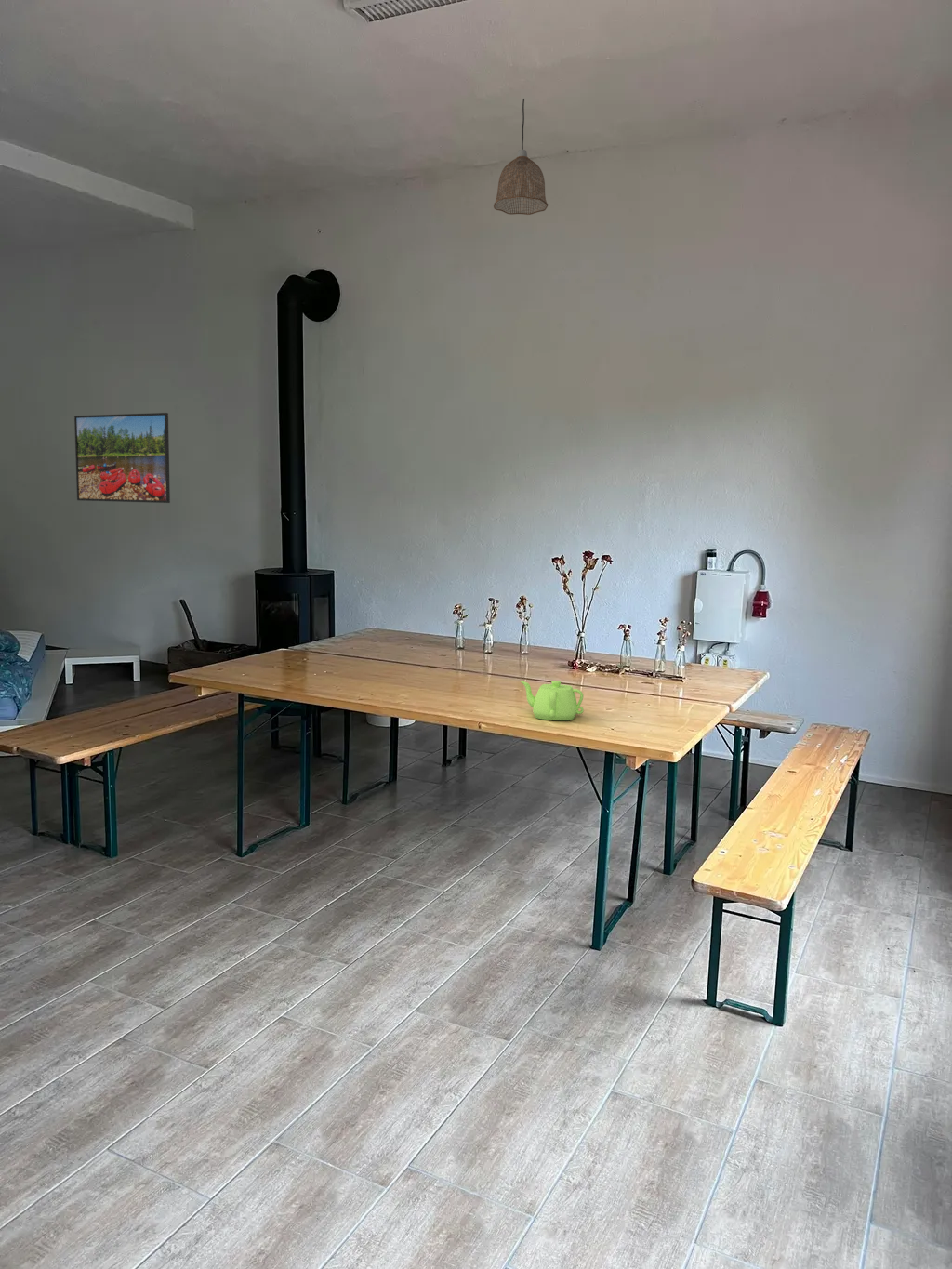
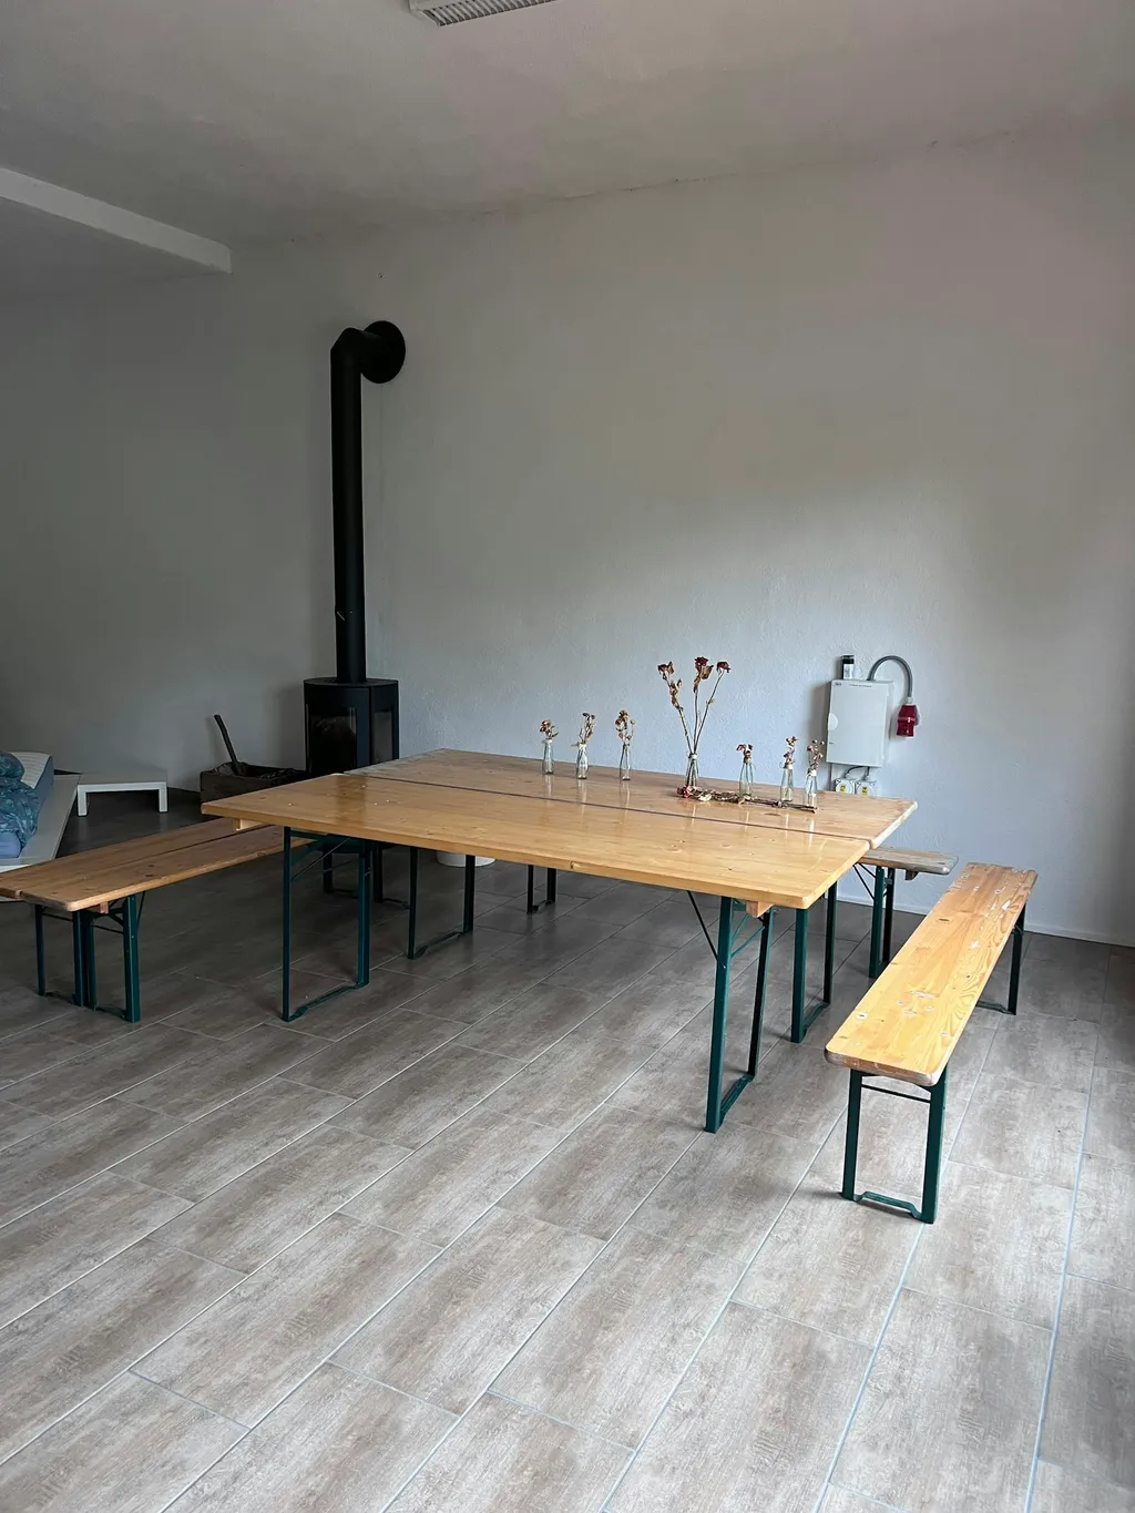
- teapot (551, 698)
- pendant lamp (522, 152)
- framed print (121, 458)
